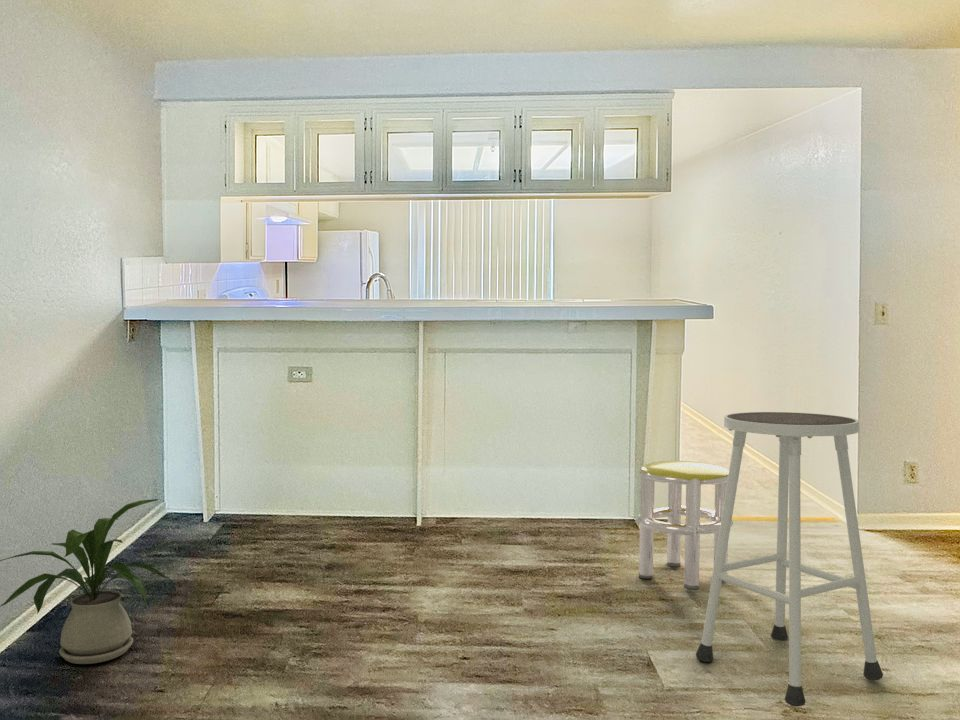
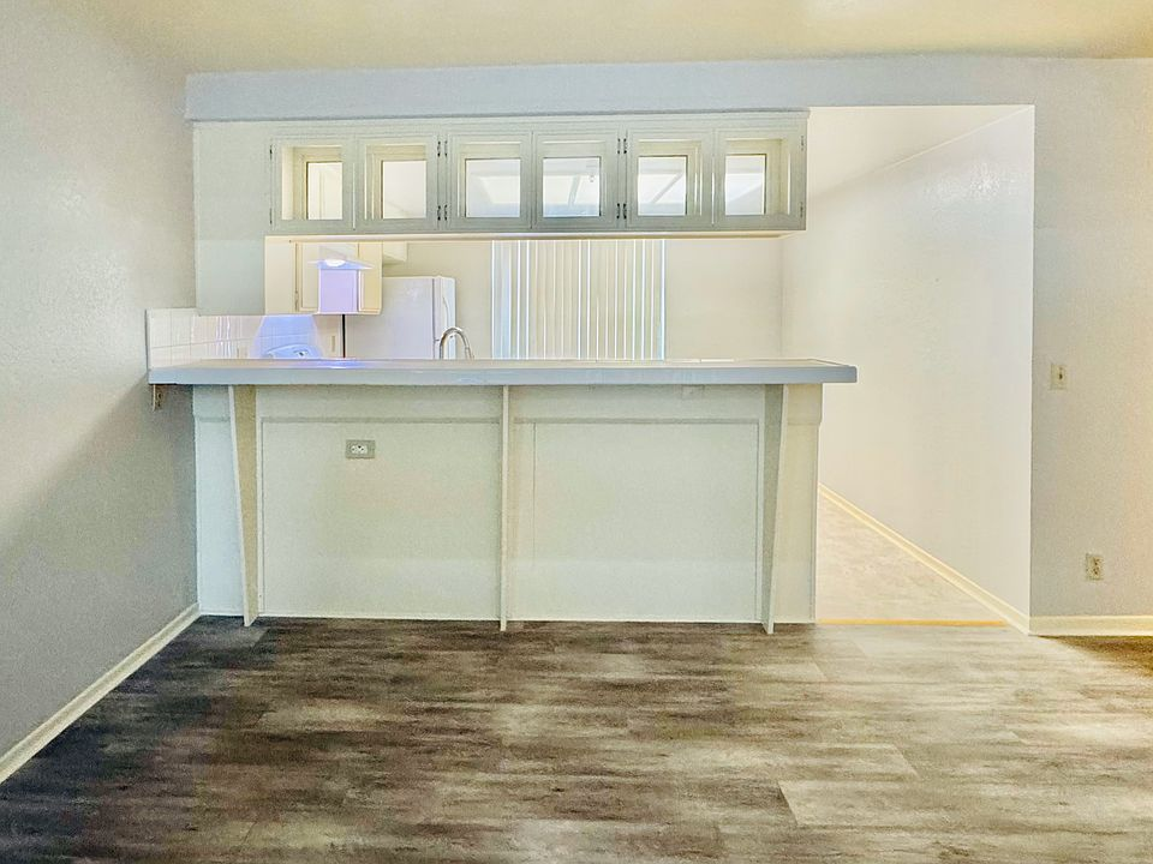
- stool (685, 520)
- stool (789, 544)
- house plant (82, 578)
